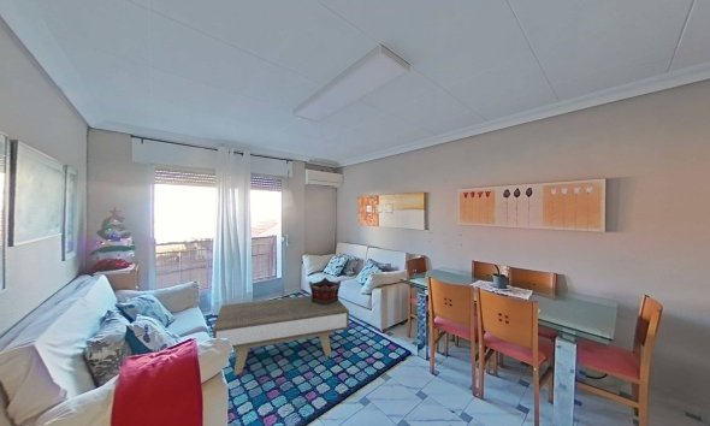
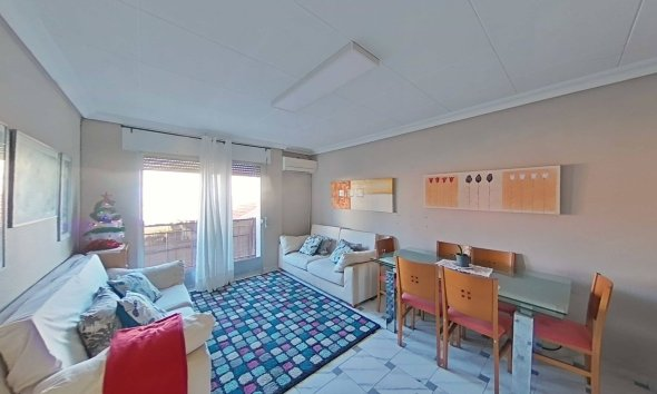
- coffee table (283, 329)
- decorative container (325, 290)
